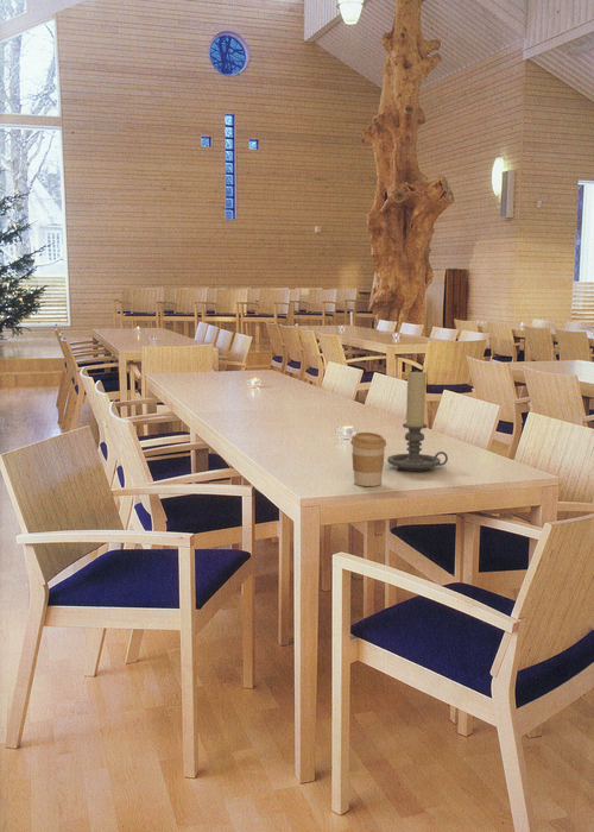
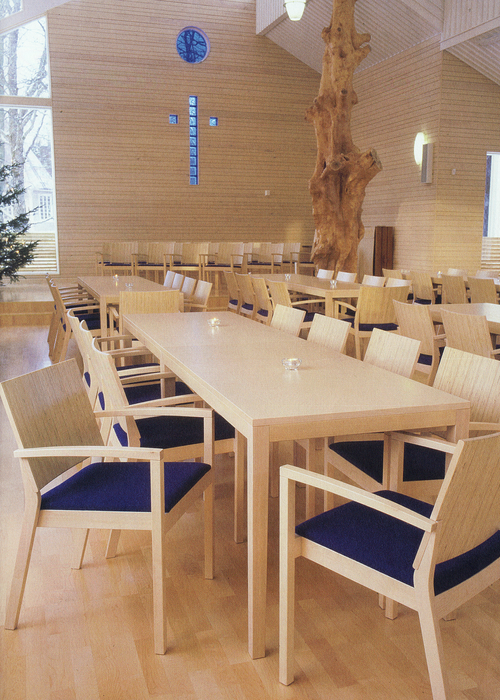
- candle holder (419, 418)
- coffee cup (367, 458)
